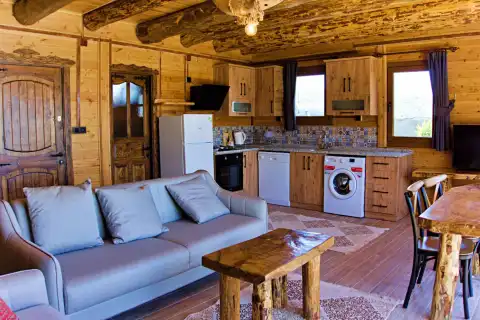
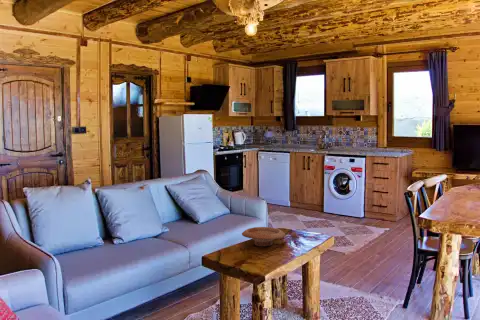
+ wooden bowl (263, 237)
